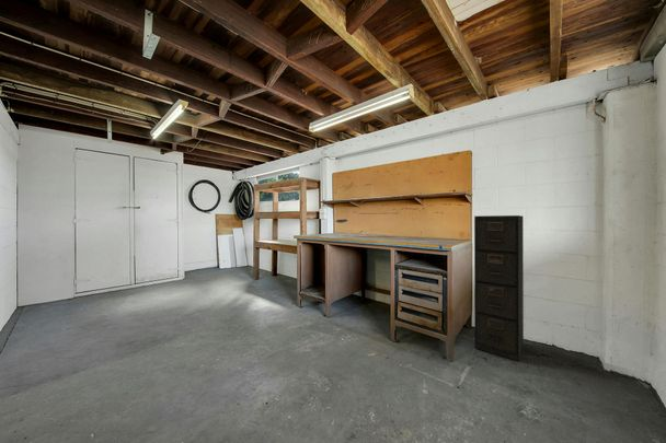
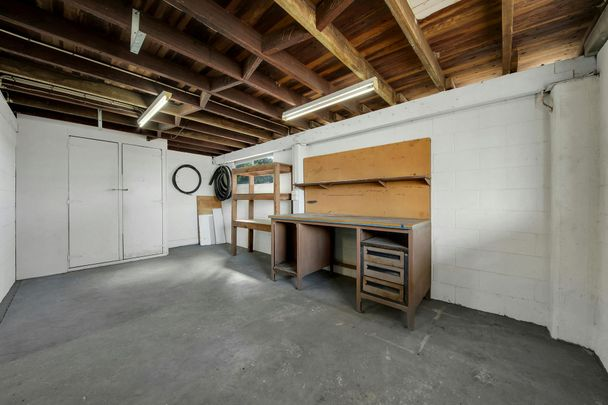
- filing cabinet (500, 280)
